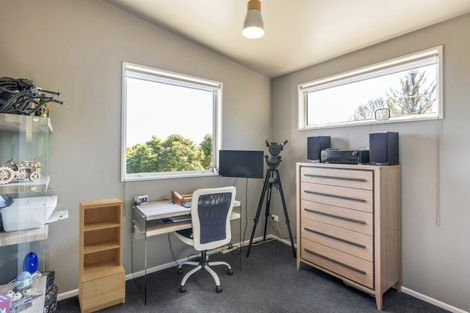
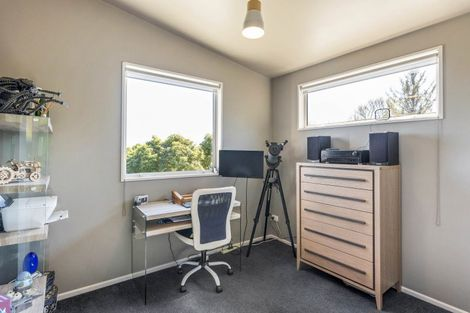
- bookshelf (101, 251)
